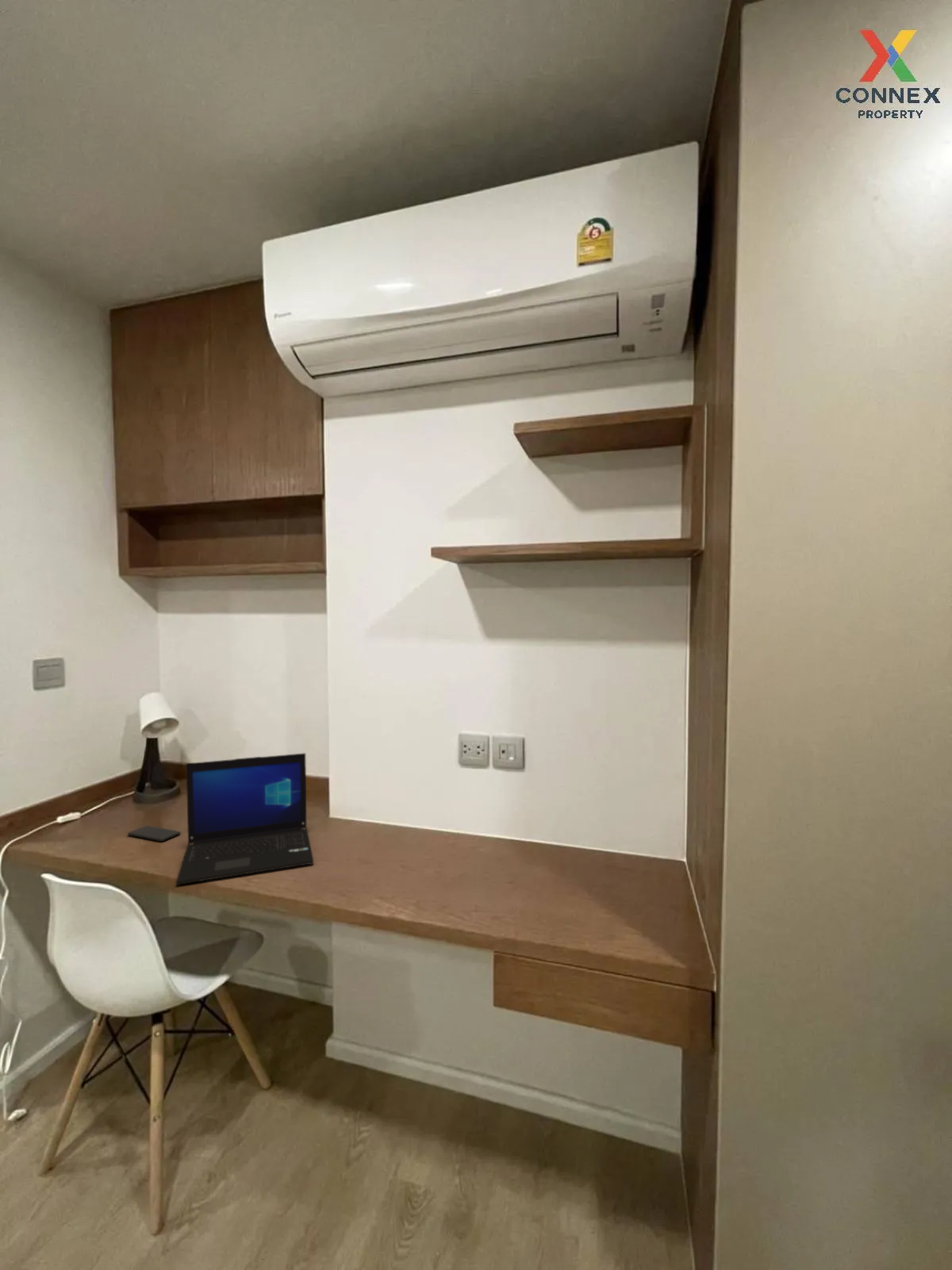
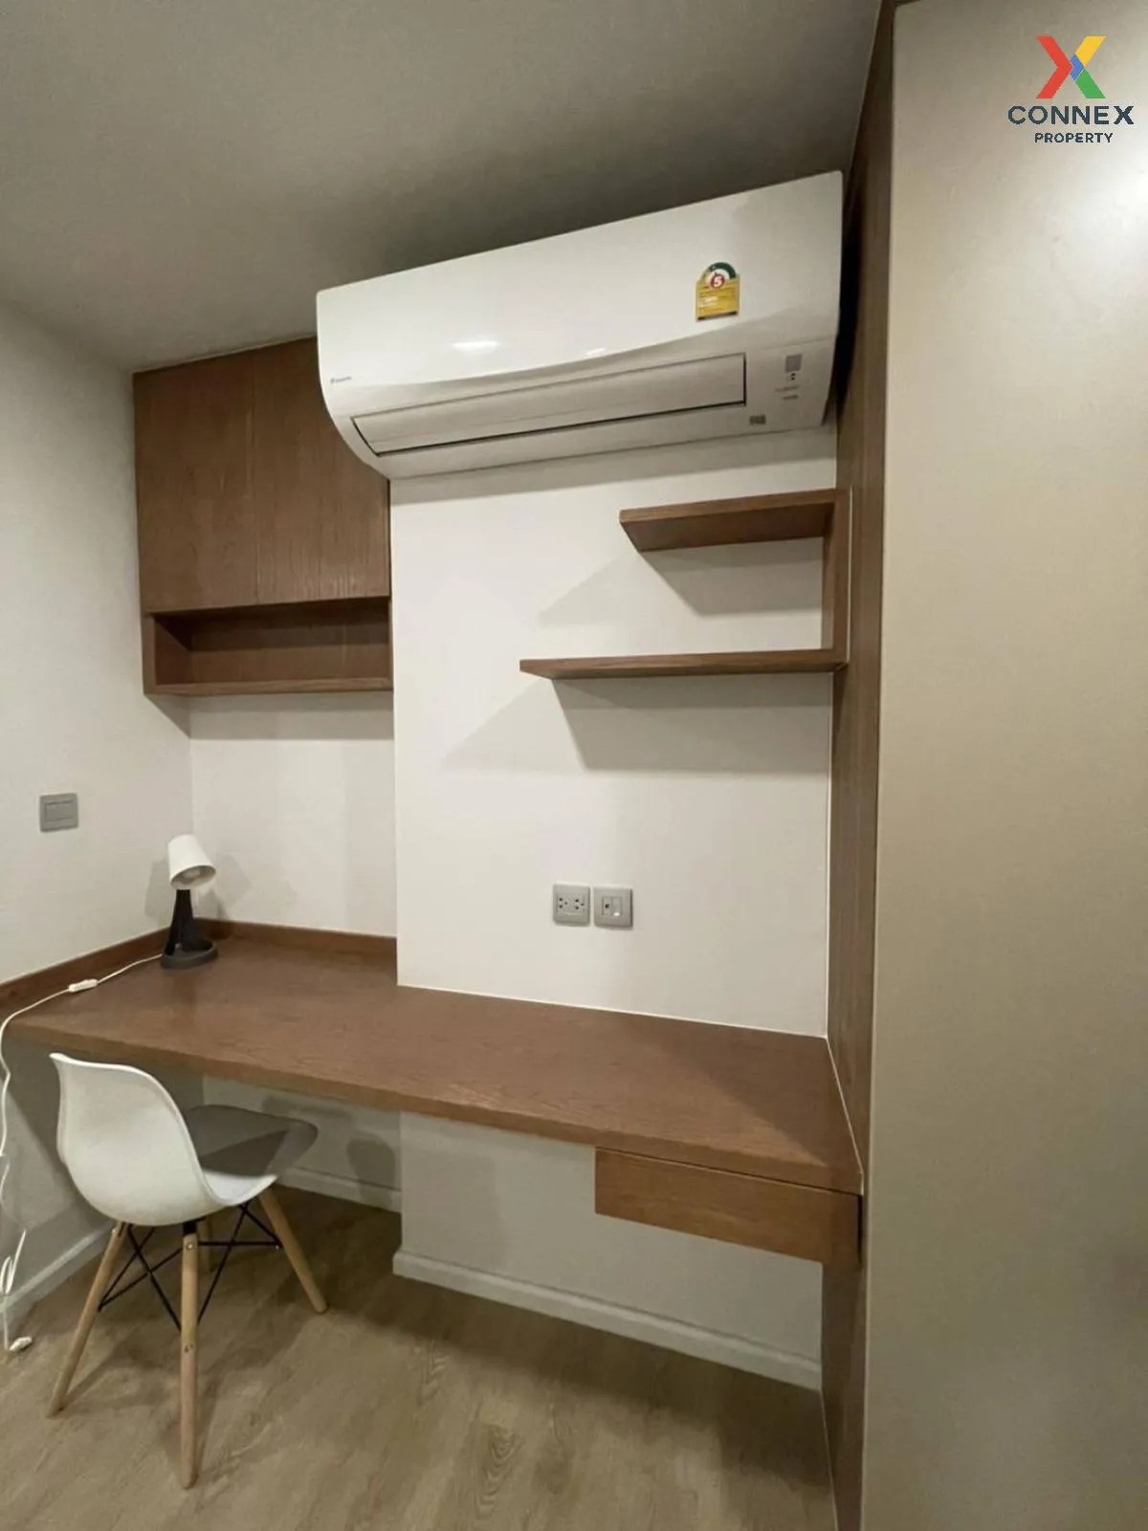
- laptop (248, 811)
- smartphone (154, 833)
